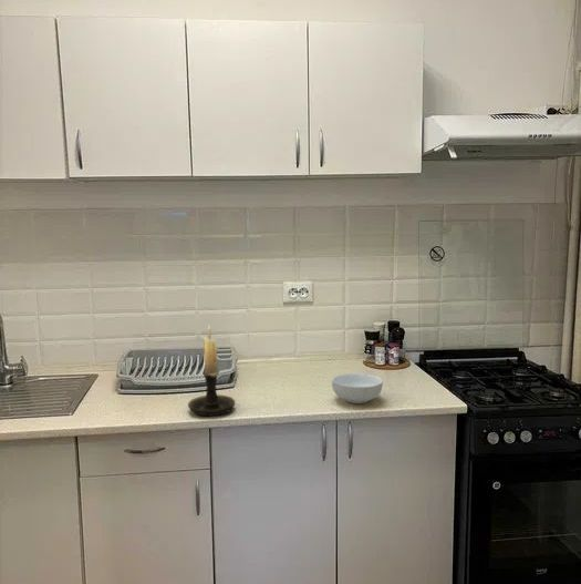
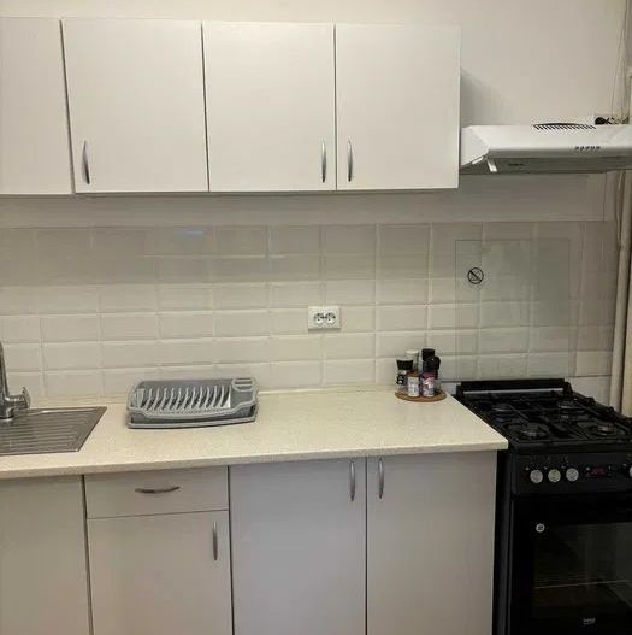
- candle holder (210, 365)
- cereal bowl (356, 389)
